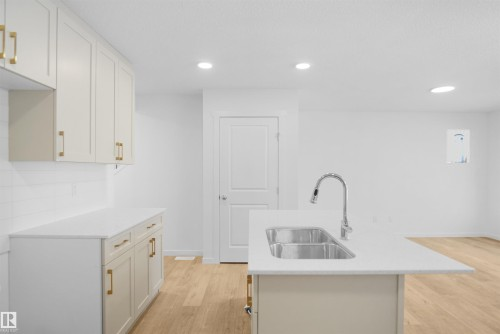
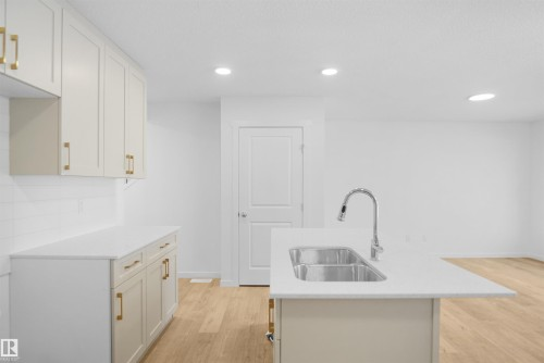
- wall art (458, 146)
